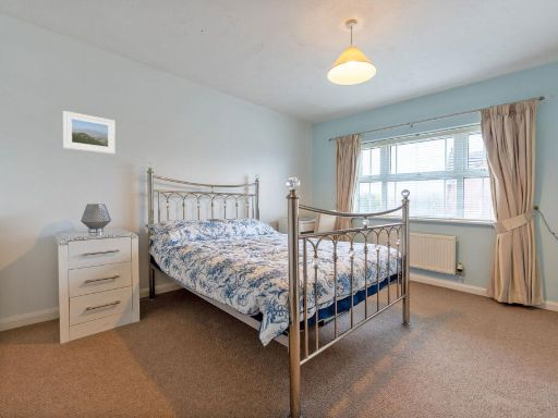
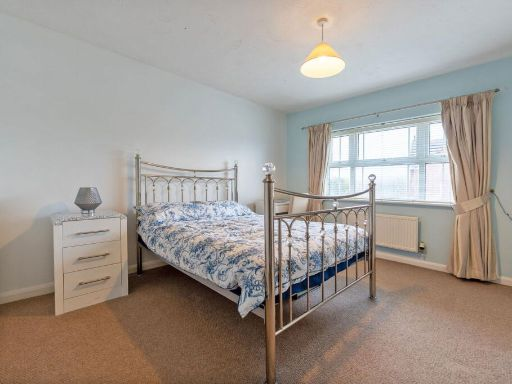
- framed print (90, 133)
